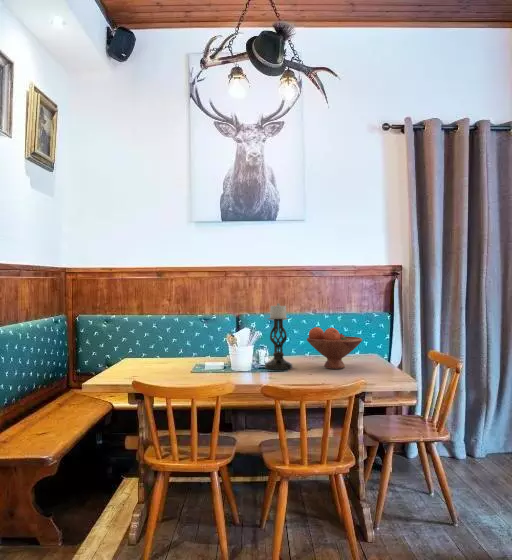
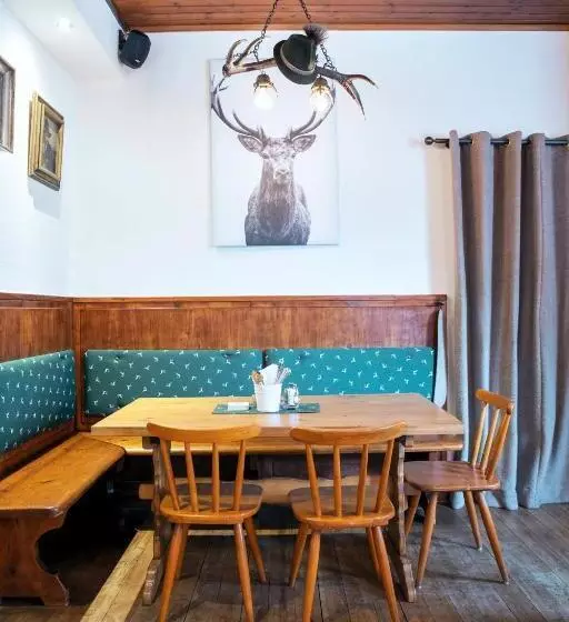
- candle holder (279, 336)
- fruit bowl (334, 347)
